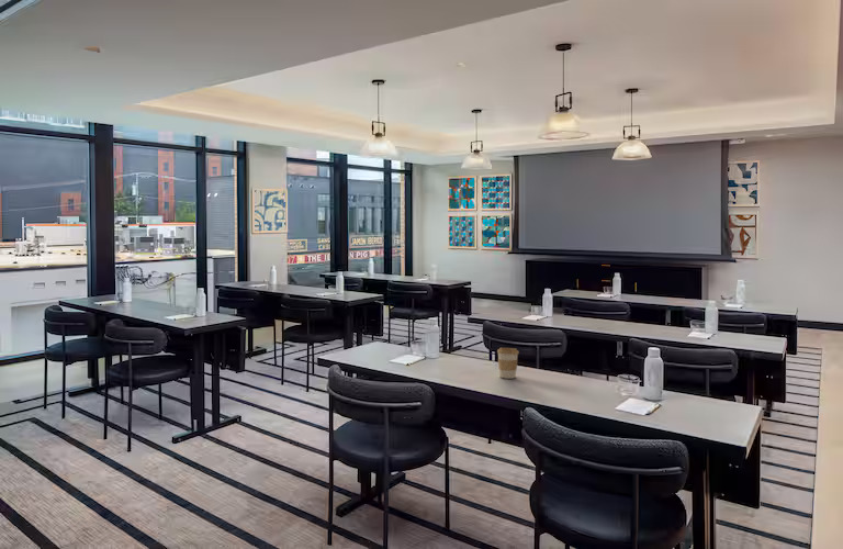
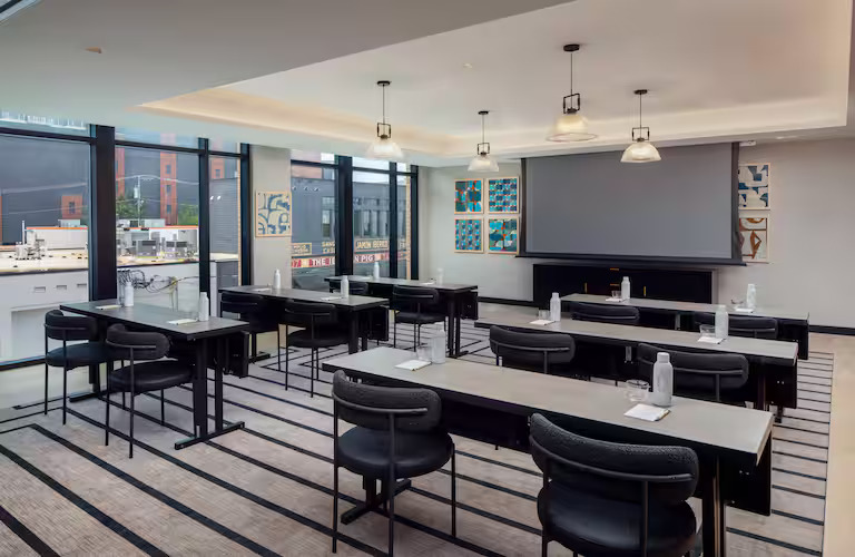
- coffee cup (507, 361)
